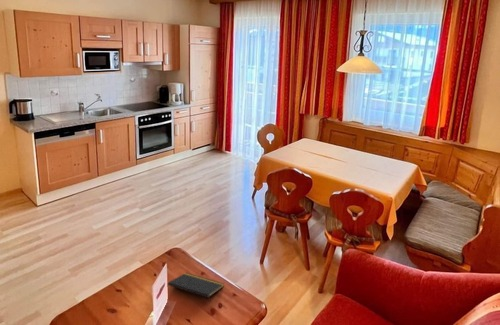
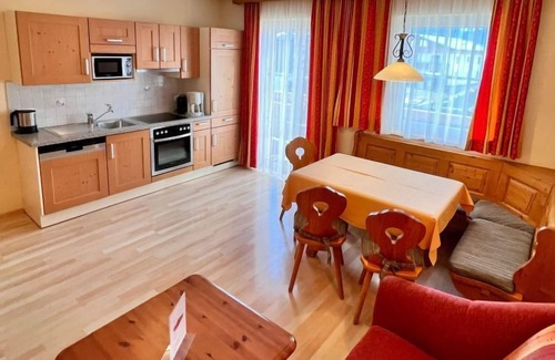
- notepad (196, 284)
